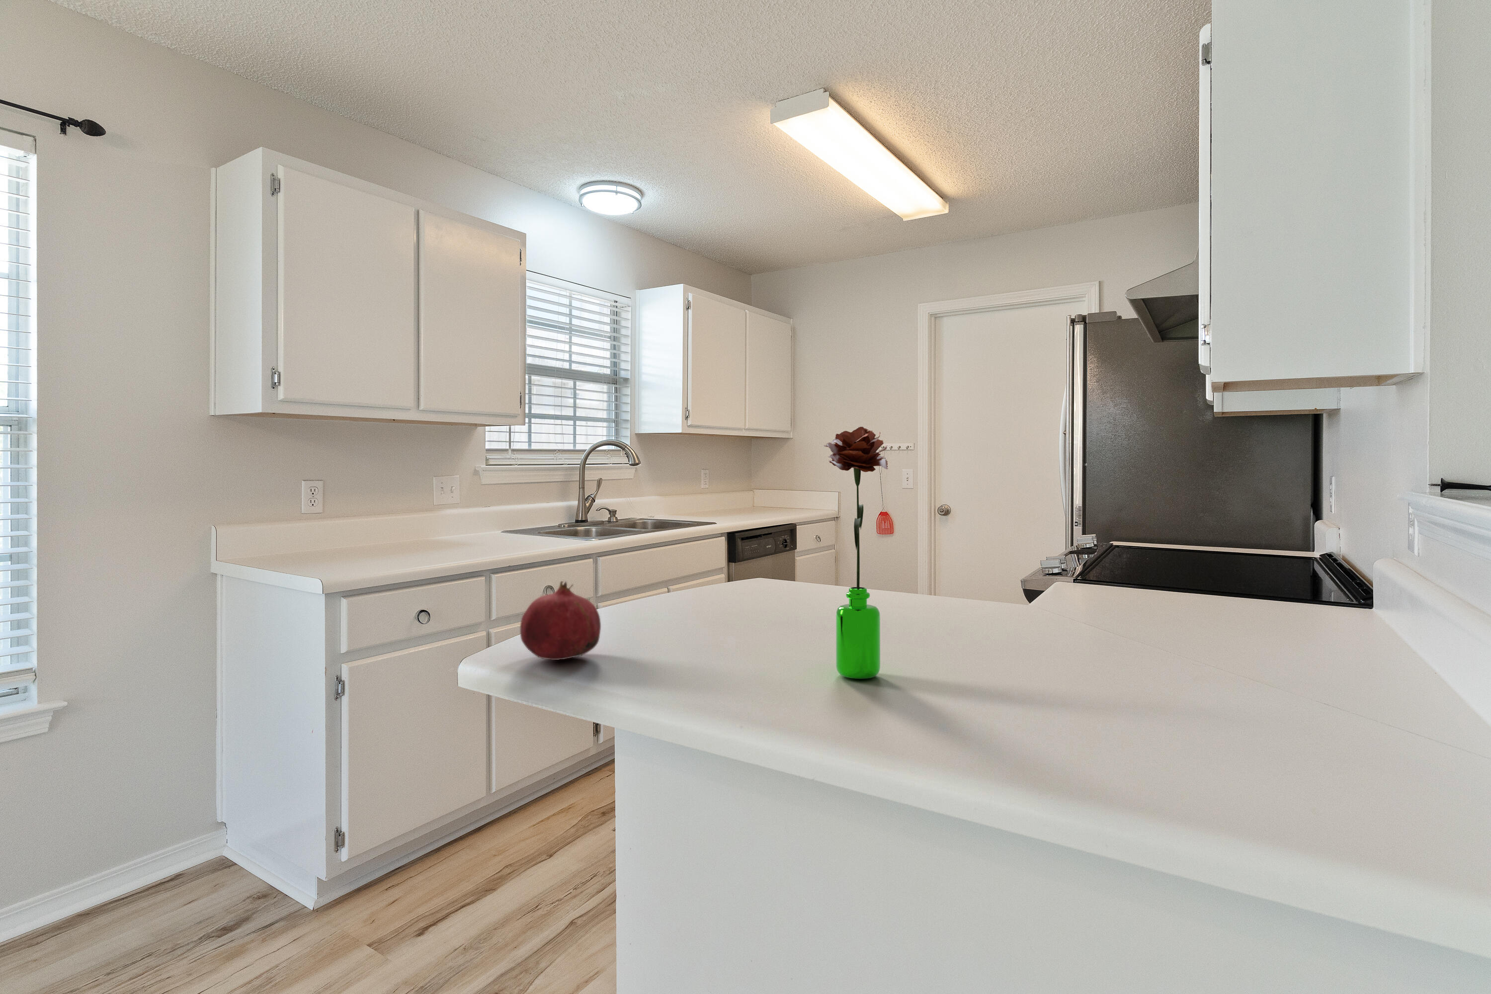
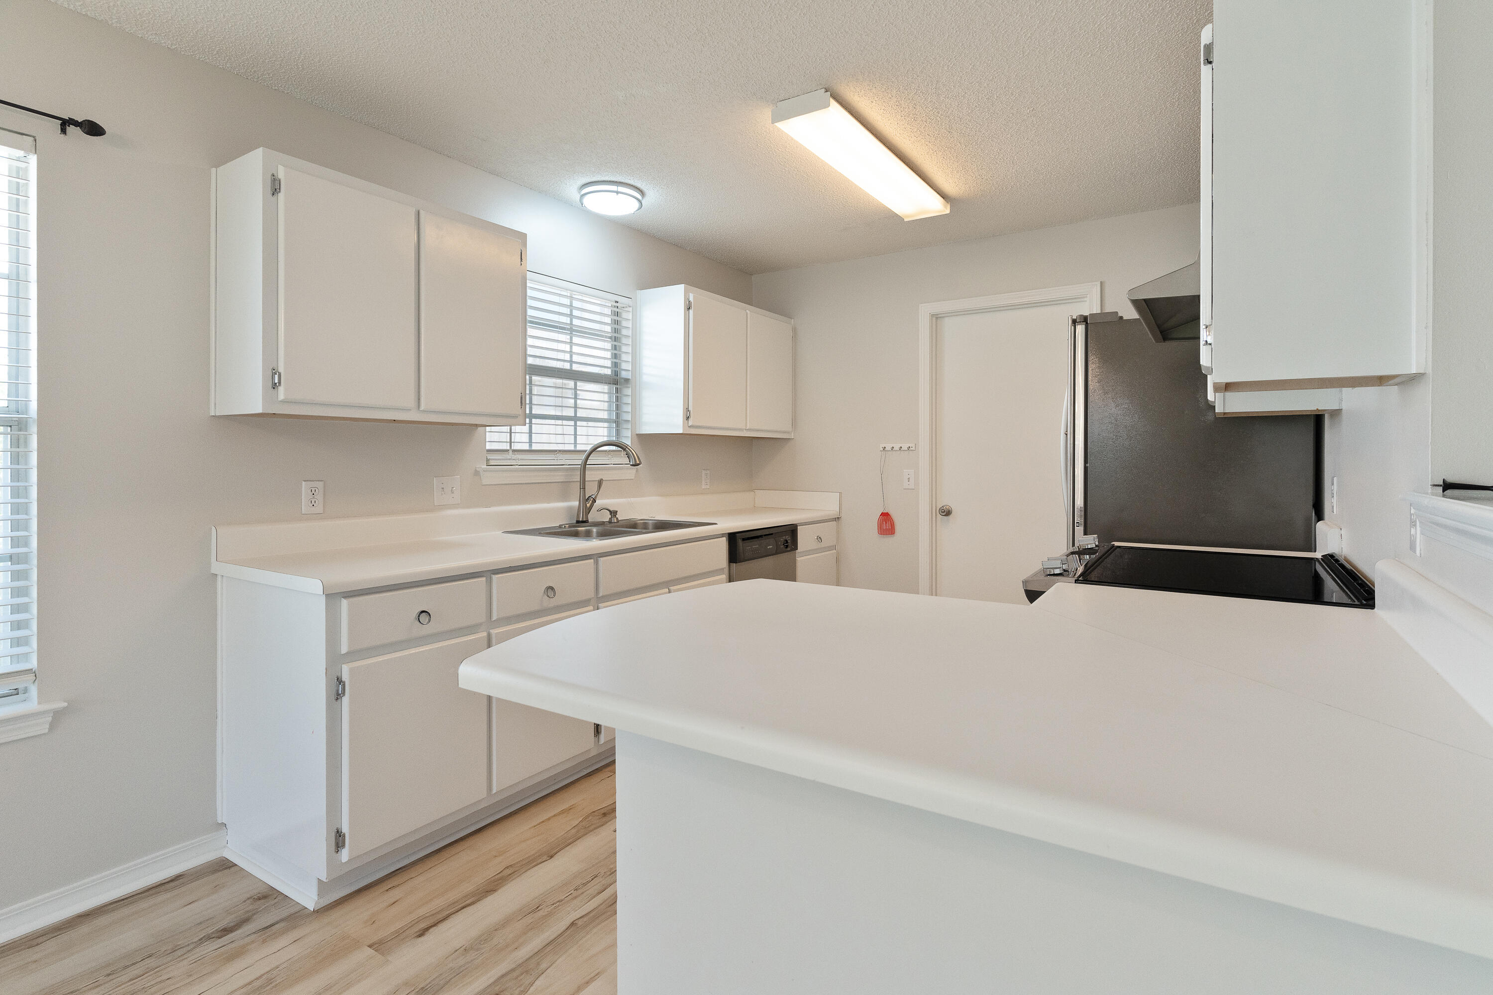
- fruit (560, 619)
- flower (856, 550)
